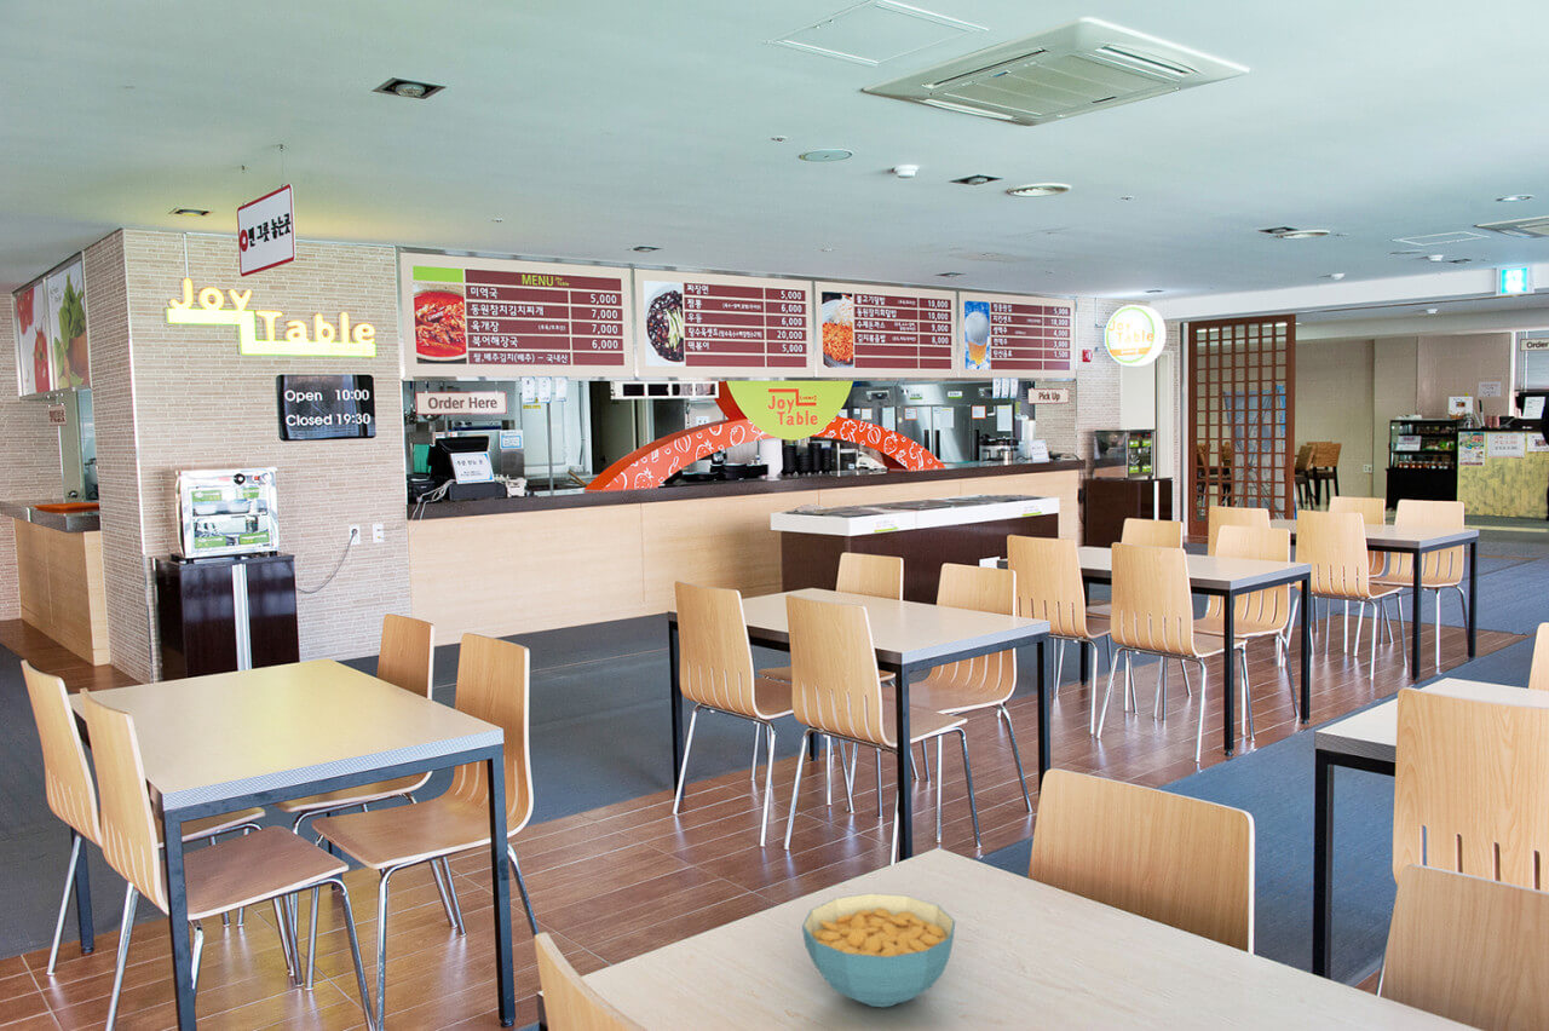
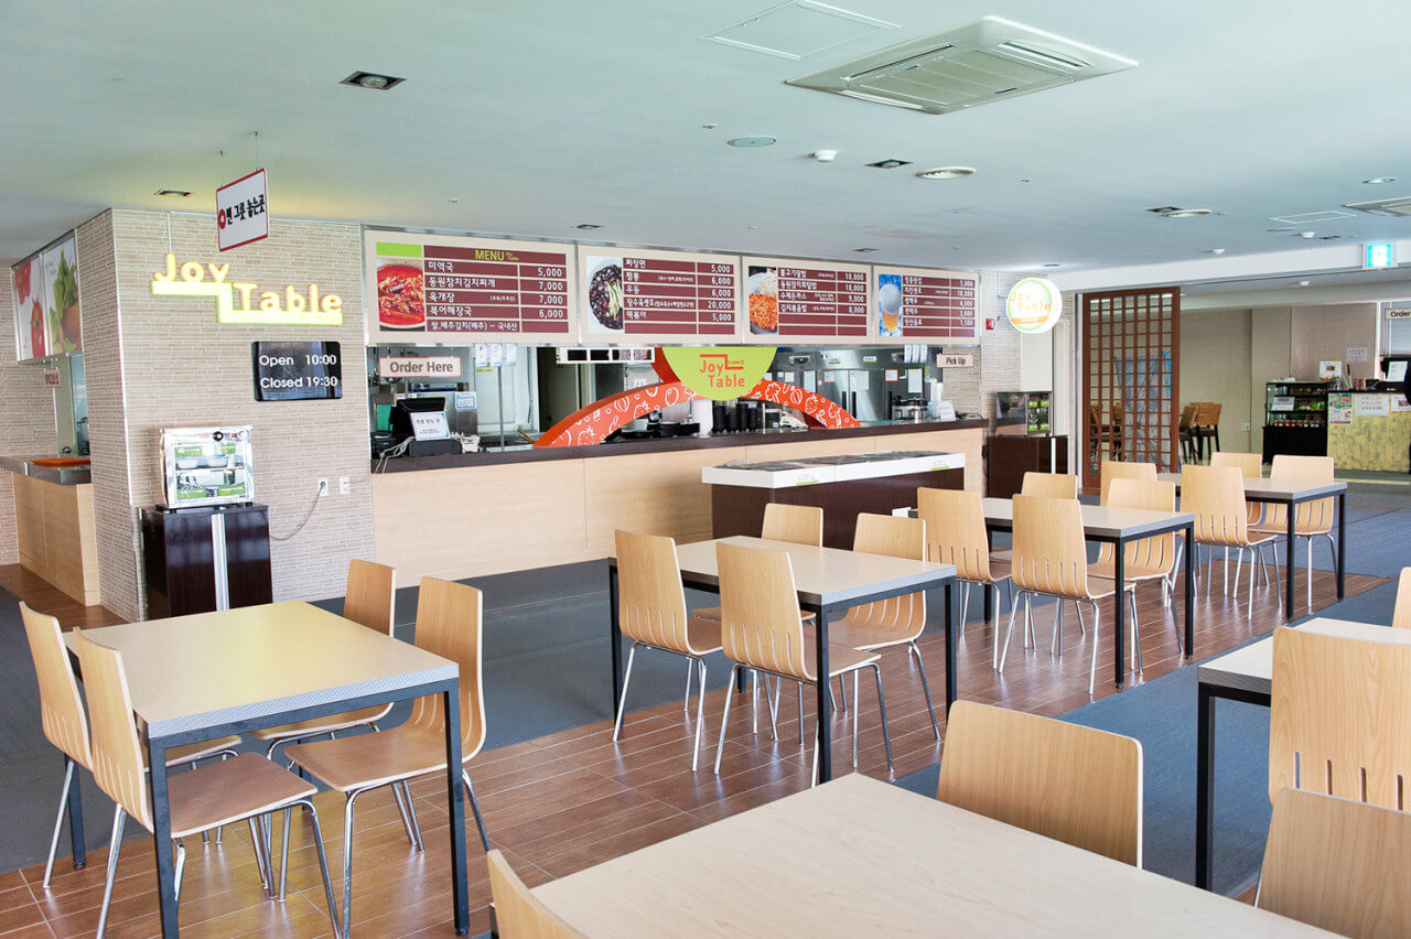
- cereal bowl (879, 960)
